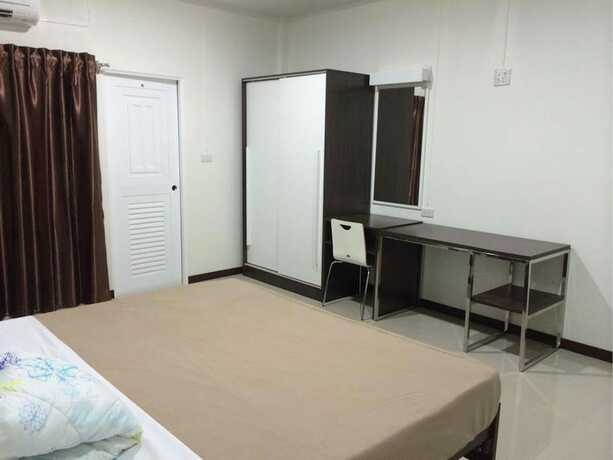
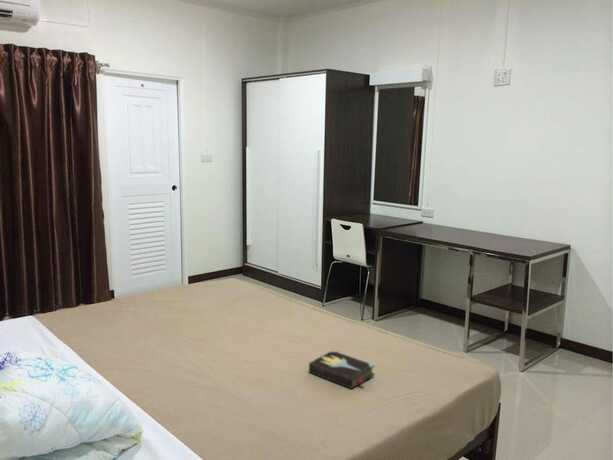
+ hardback book (341, 368)
